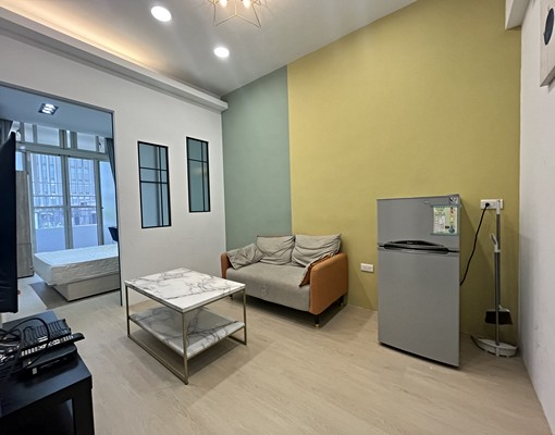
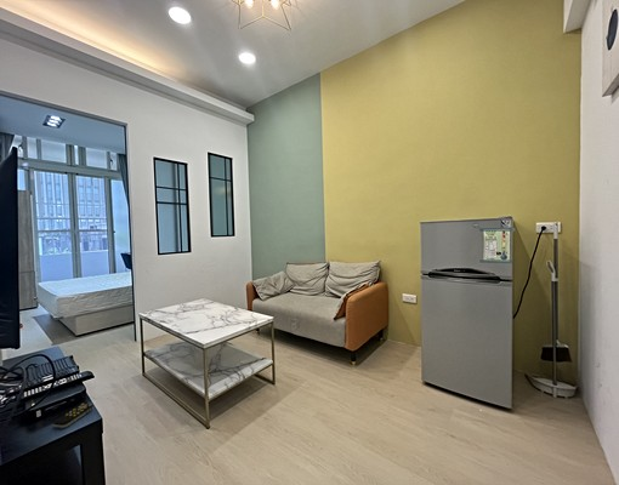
+ remote control (74, 415)
